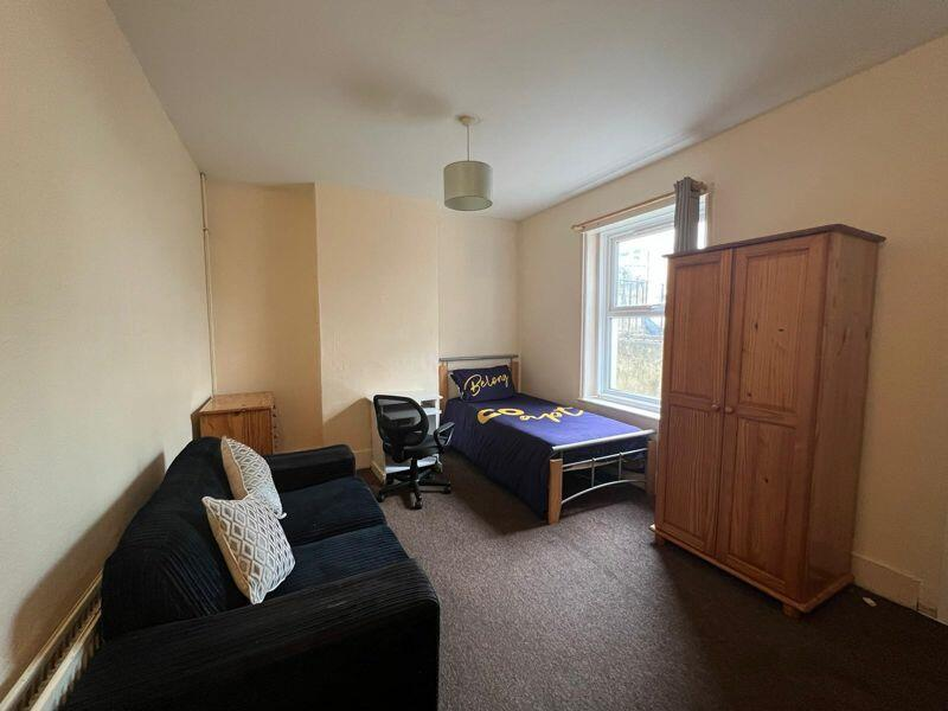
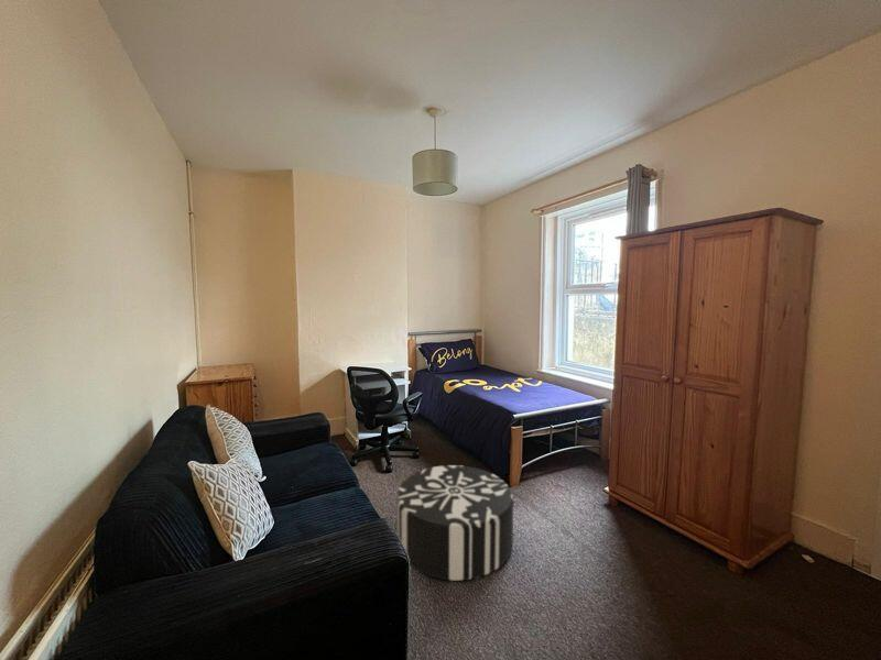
+ pouf (454, 515)
